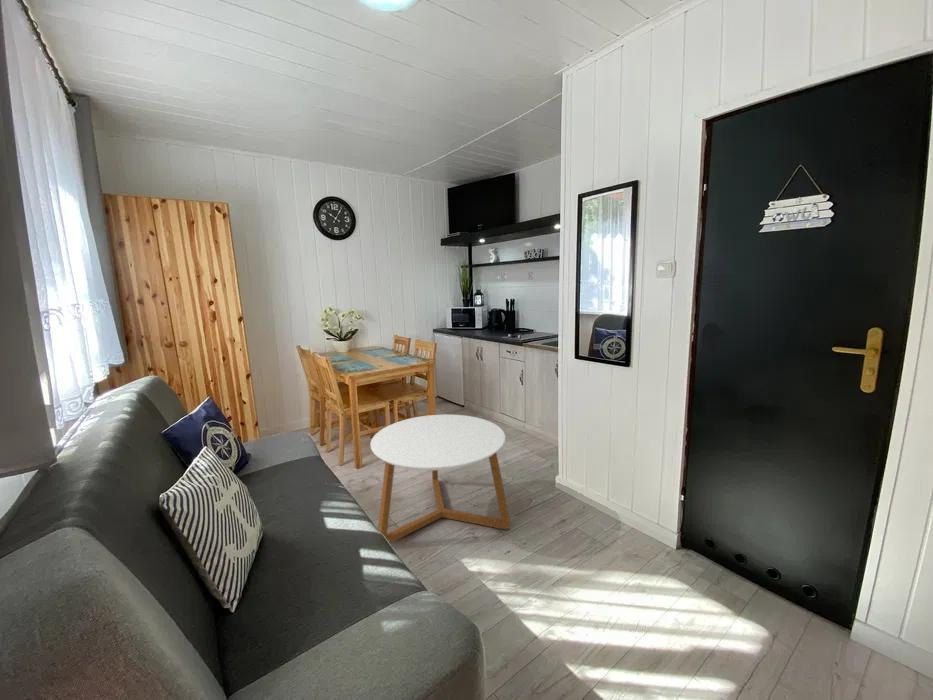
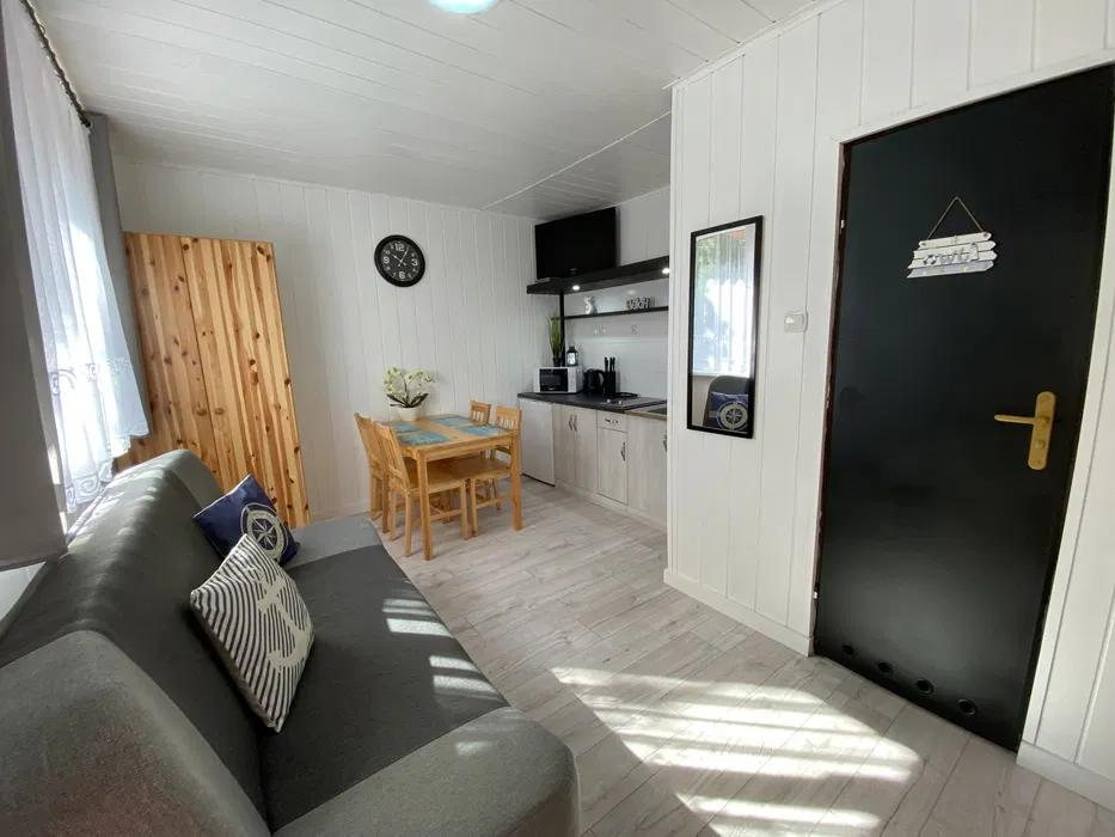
- coffee table (437, 475)
